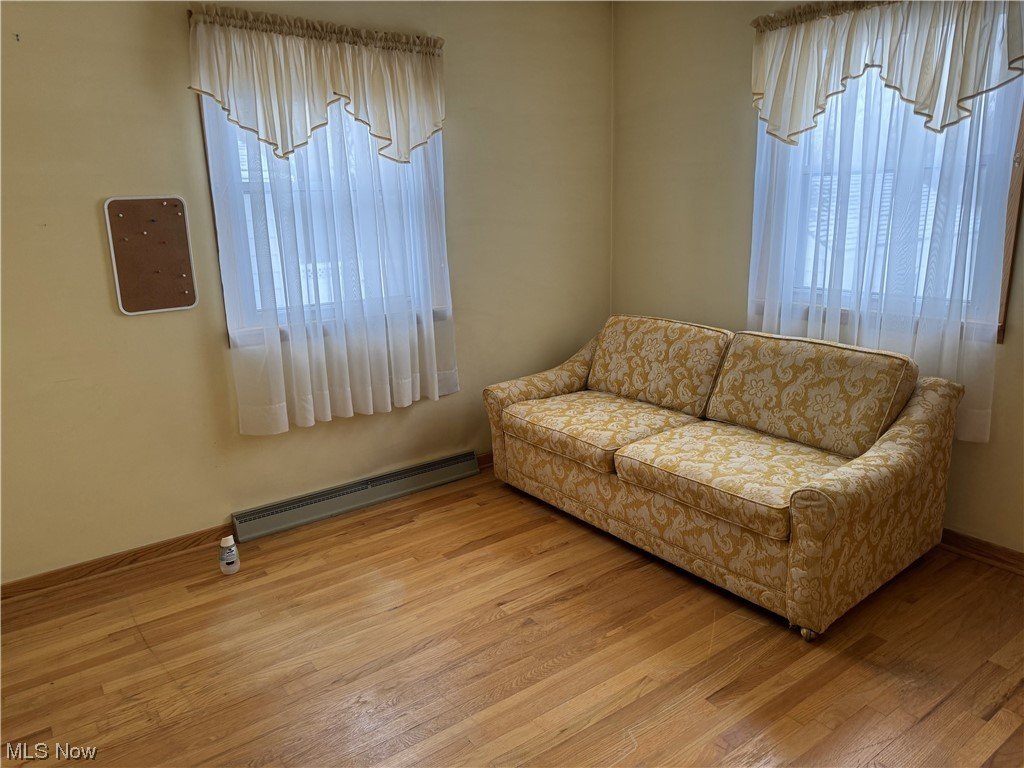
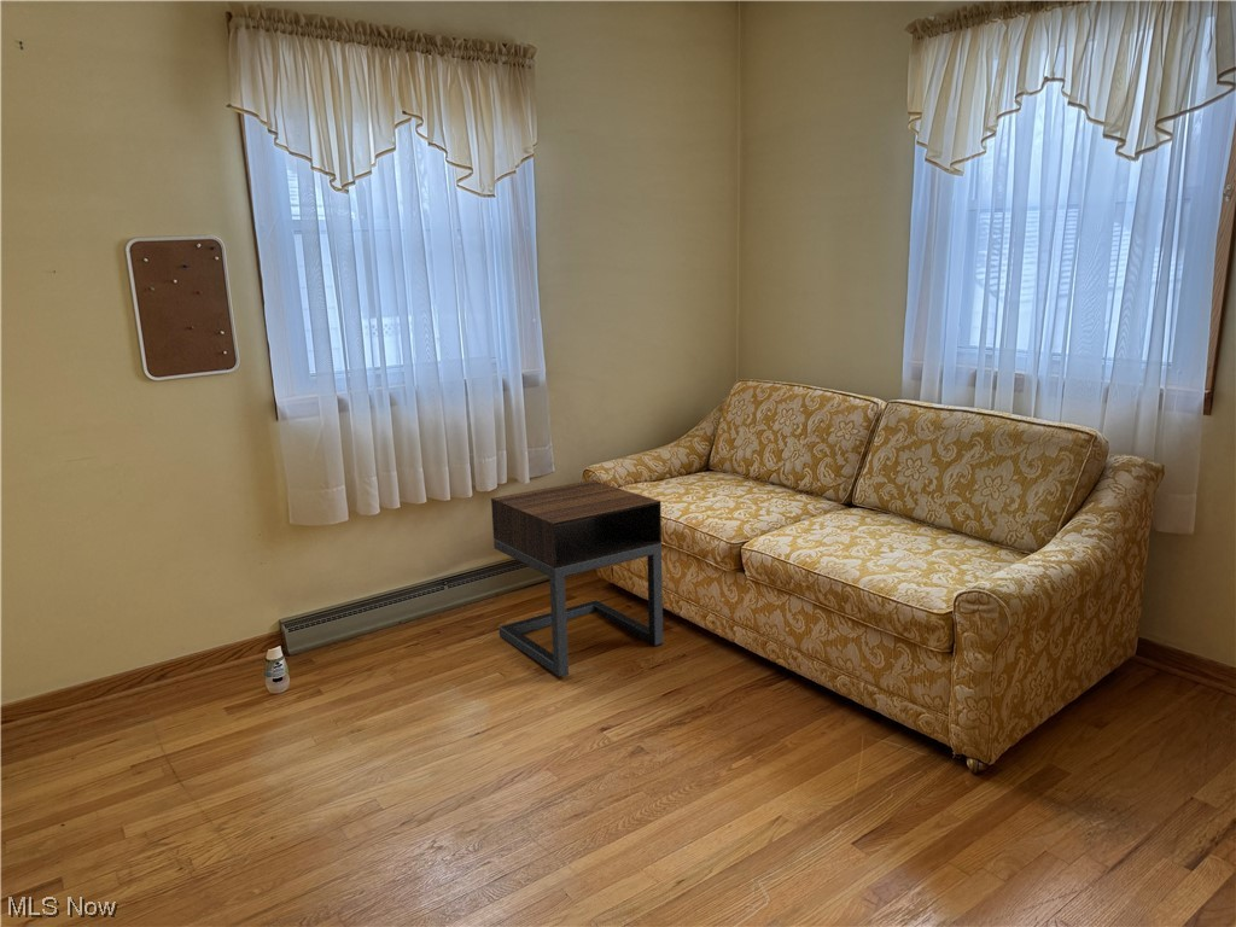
+ nightstand (577, 570)
